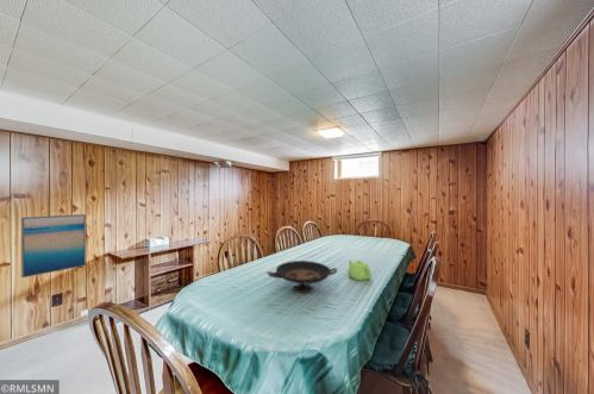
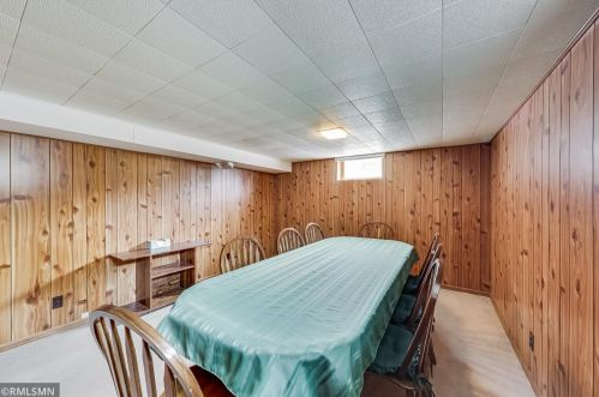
- teapot (358, 268)
- decorative bowl (302, 279)
- wall art (55, 243)
